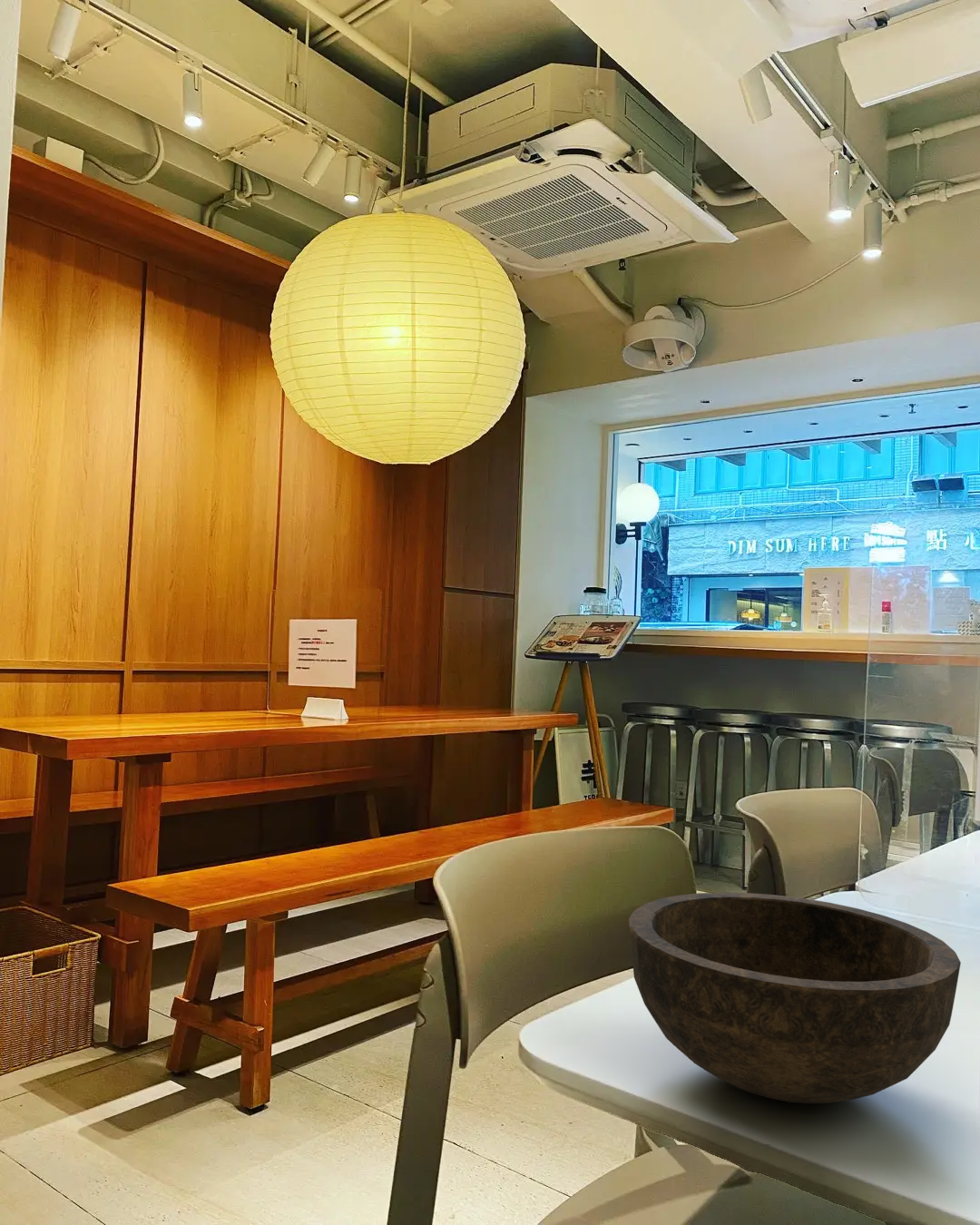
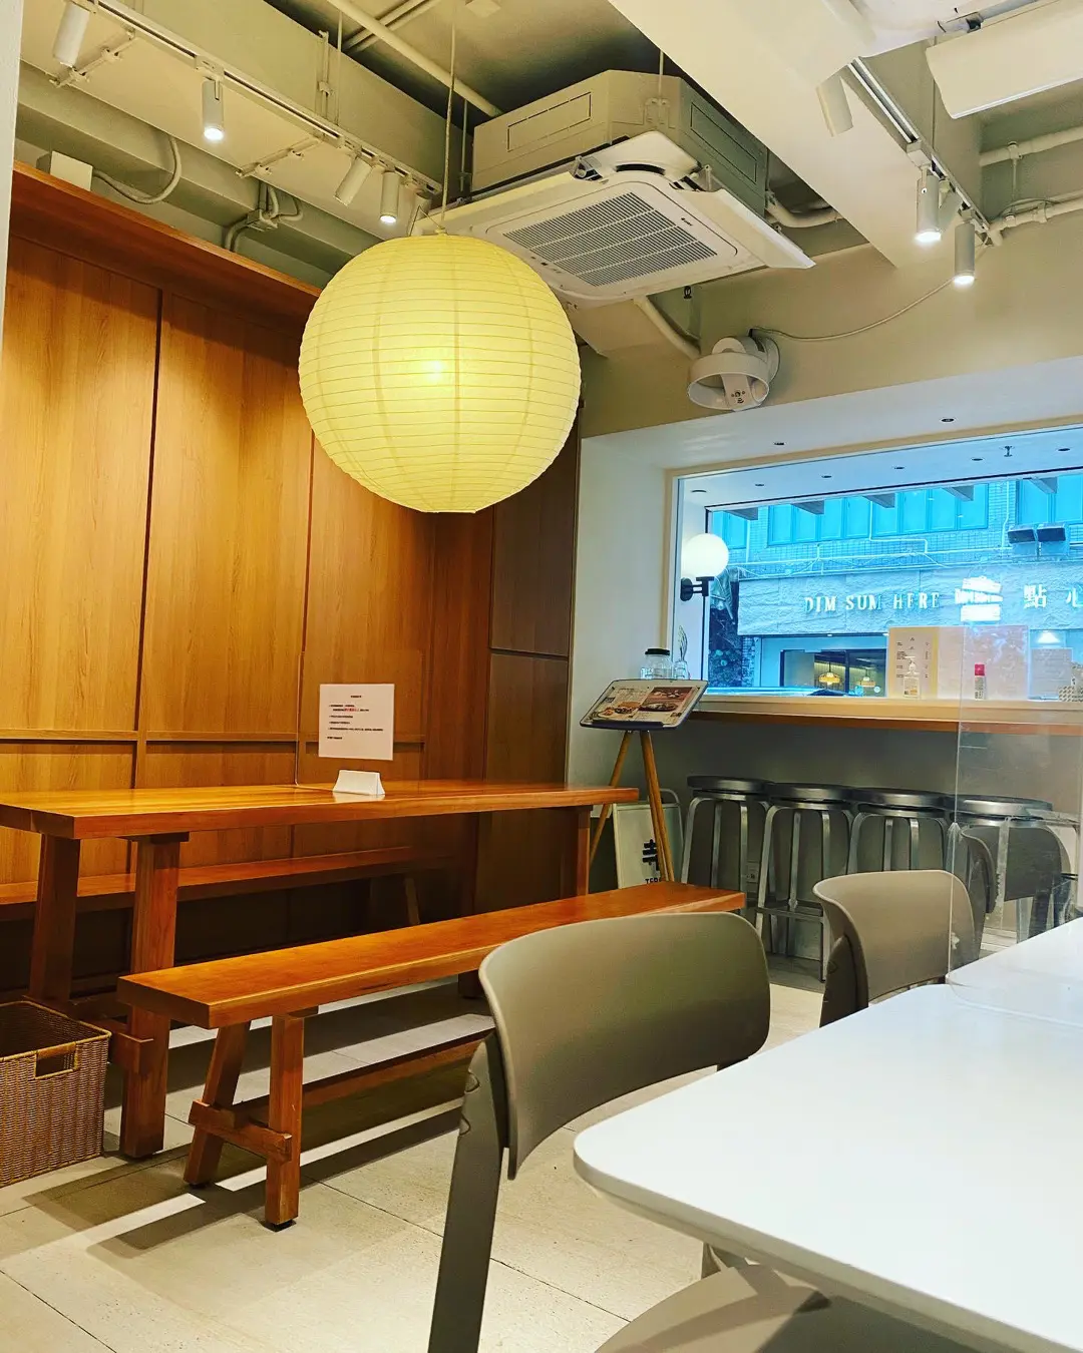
- bowl (784, 1006)
